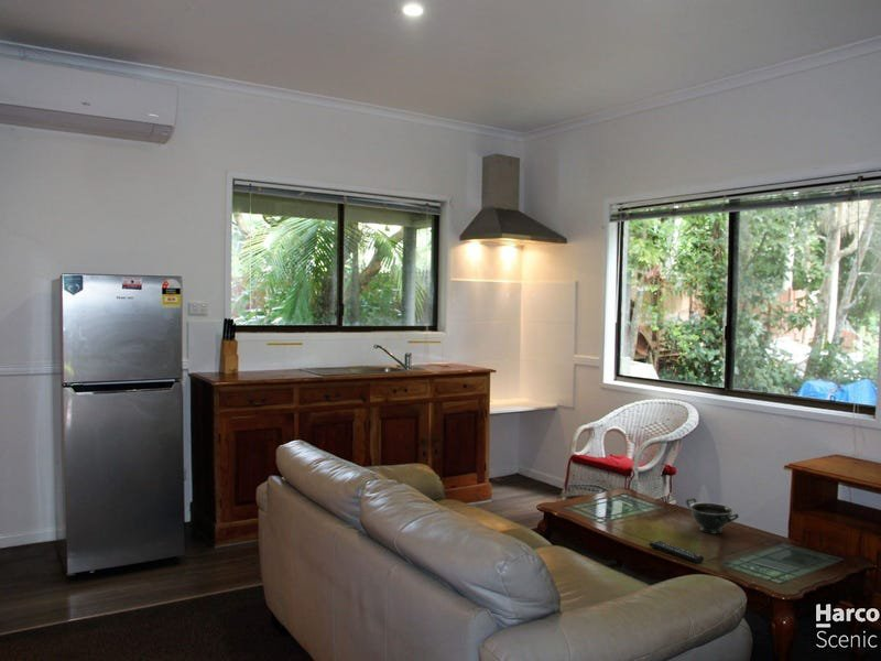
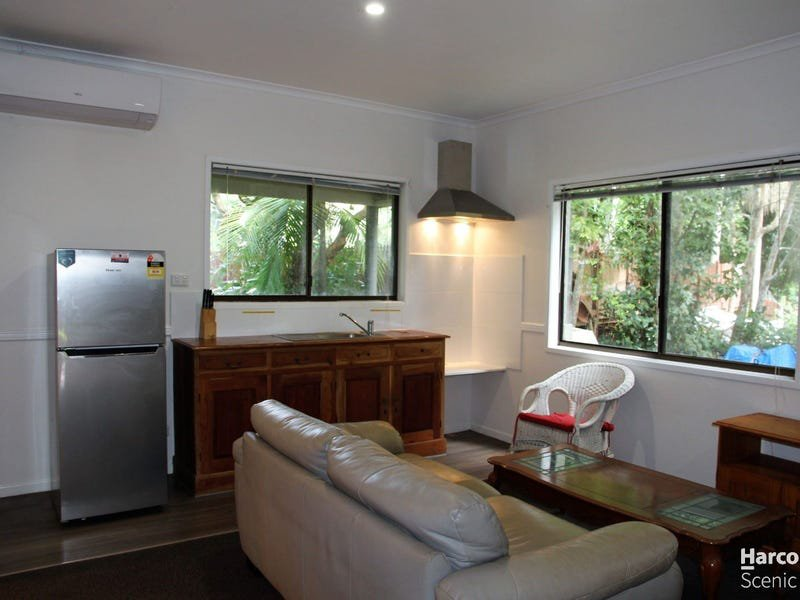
- remote control (675, 551)
- bowl (710, 518)
